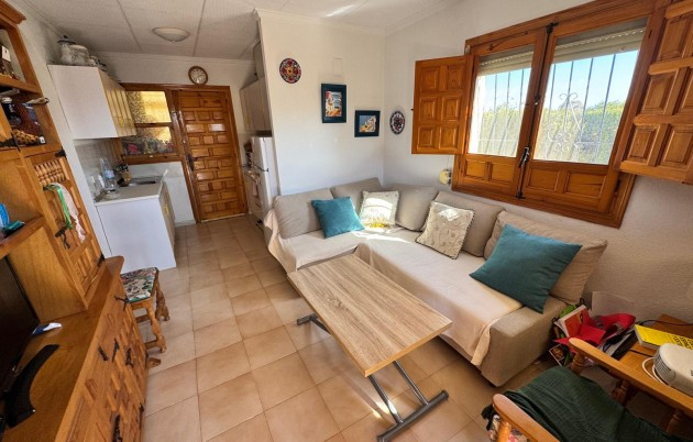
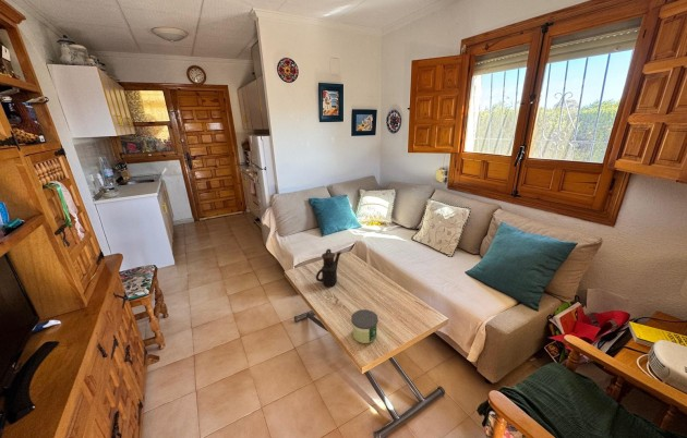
+ teapot (328, 266)
+ candle (364, 327)
